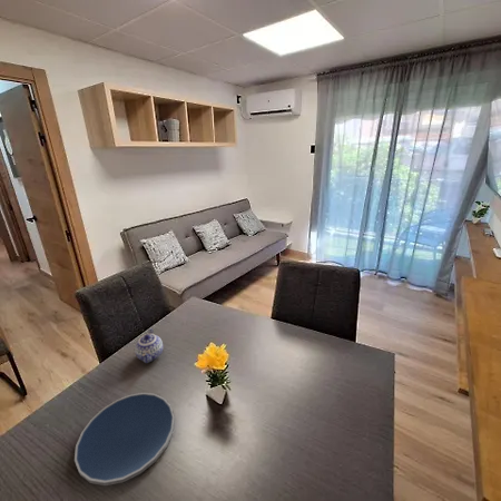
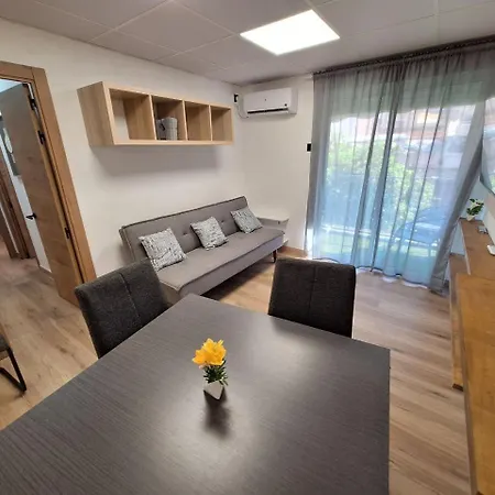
- plate (127, 433)
- teapot (148, 345)
